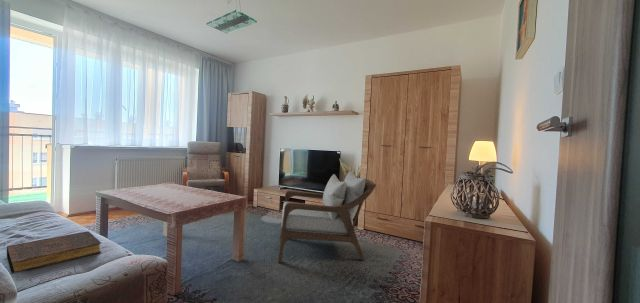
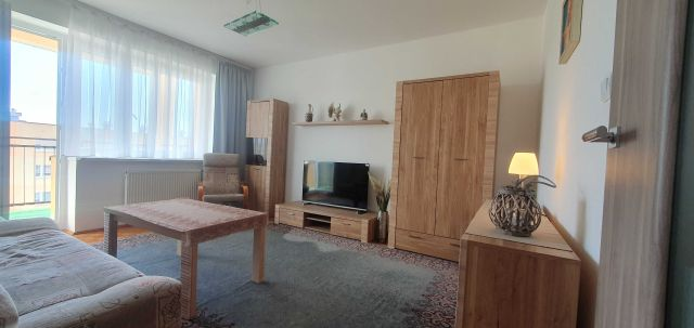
- book (55, 249)
- armchair (325, 210)
